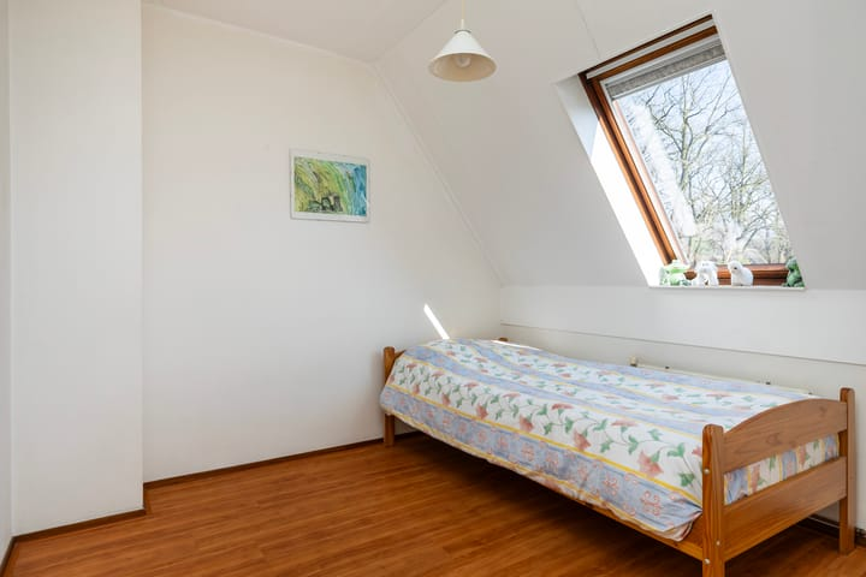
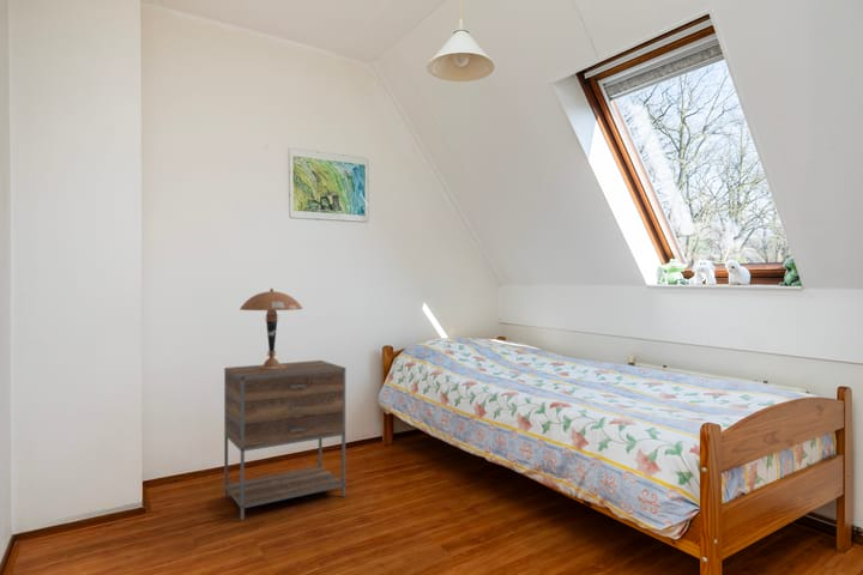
+ table lamp (271, 327)
+ nightstand (285, 432)
